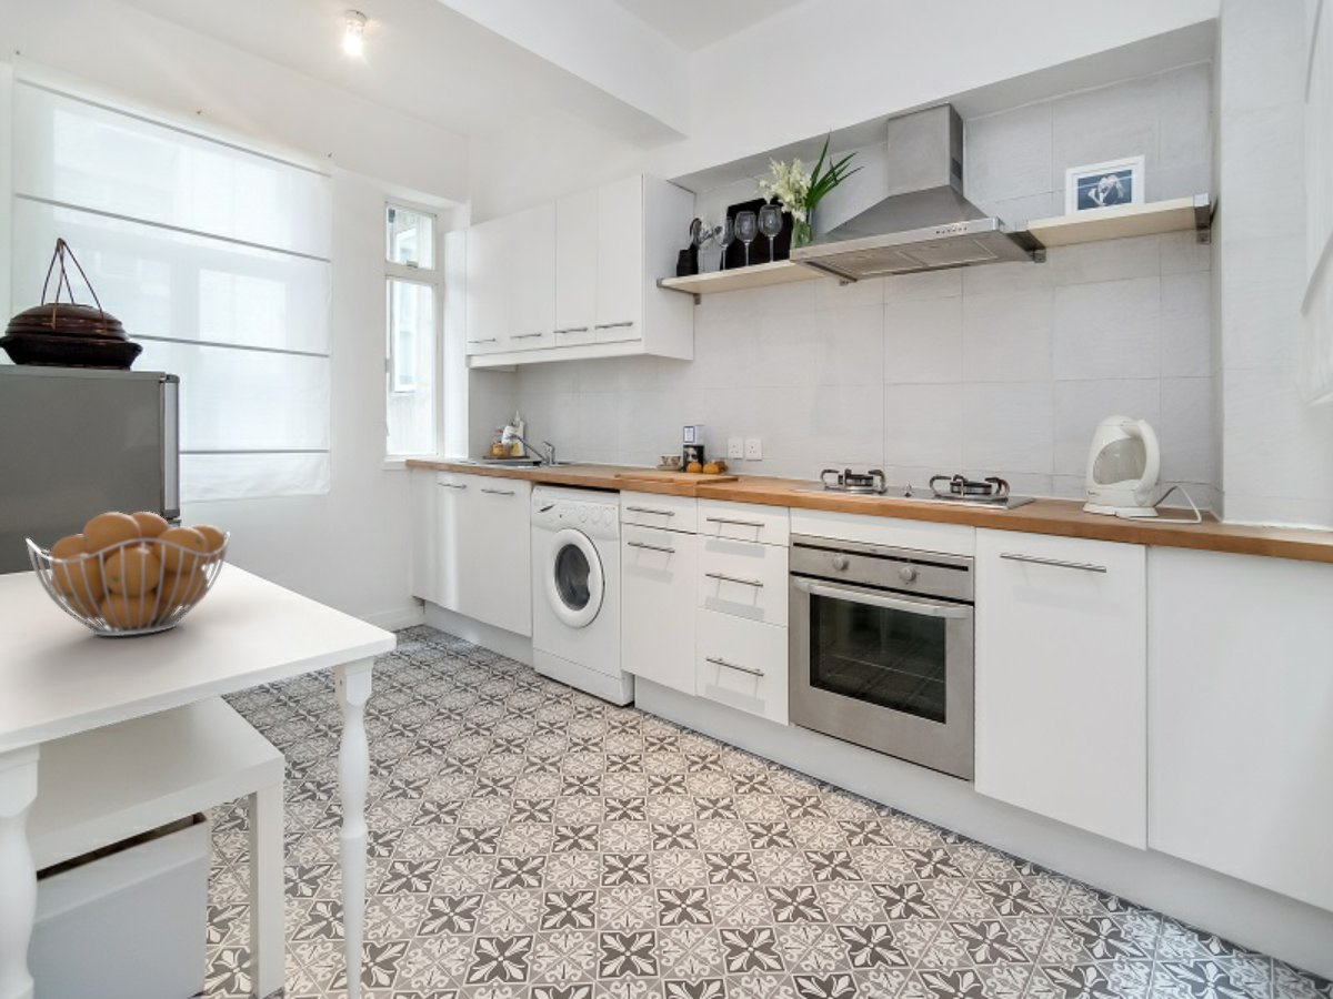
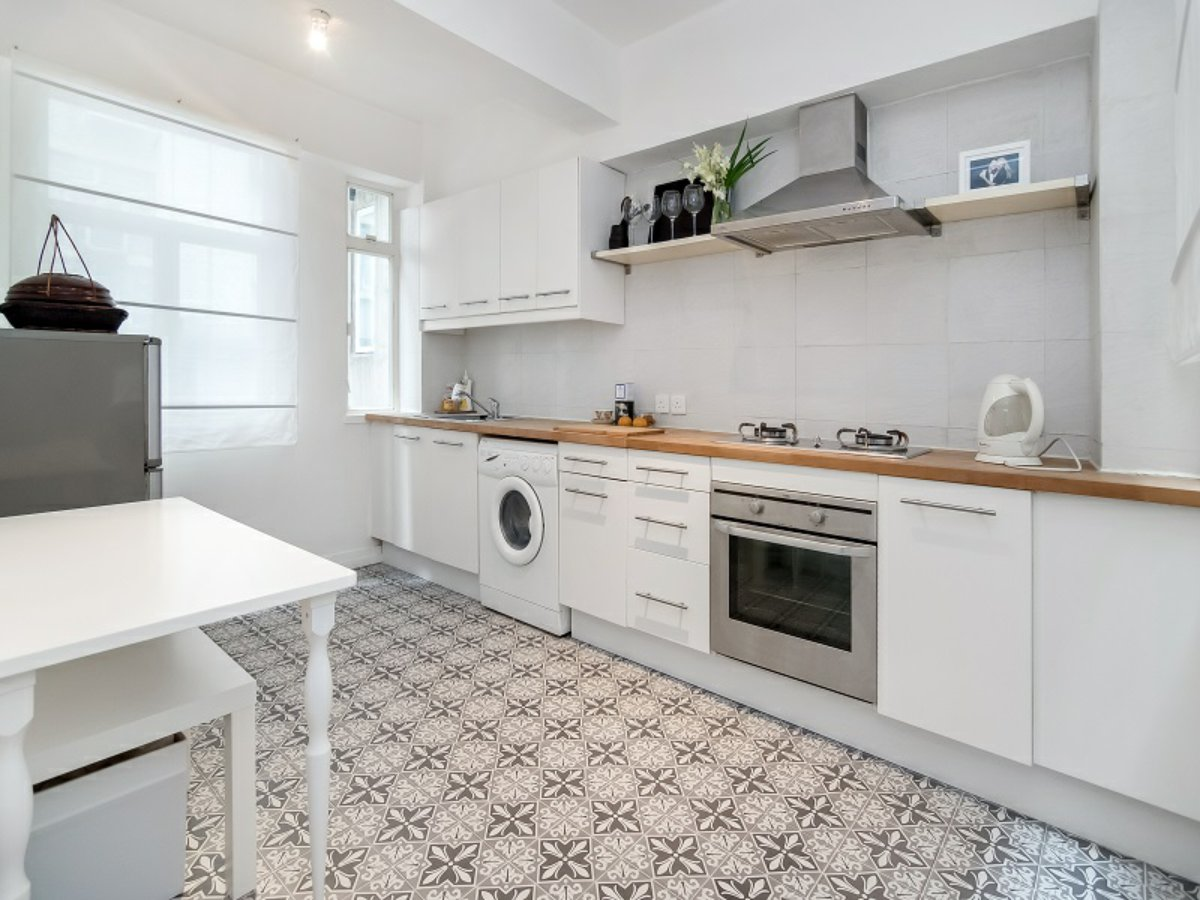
- fruit basket (134, 569)
